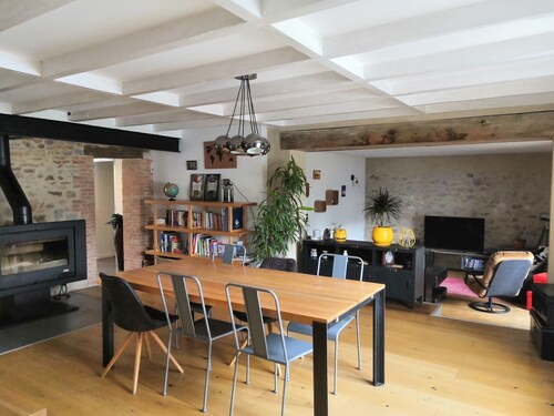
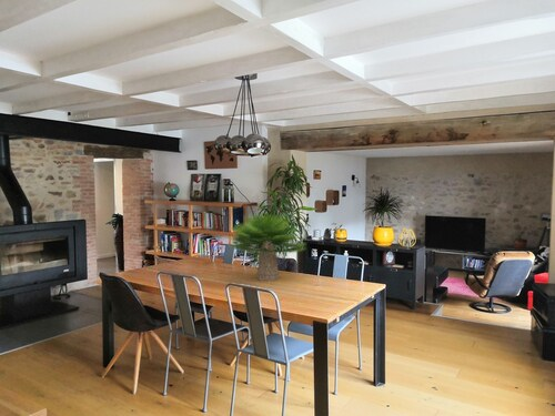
+ potted plant (268, 244)
